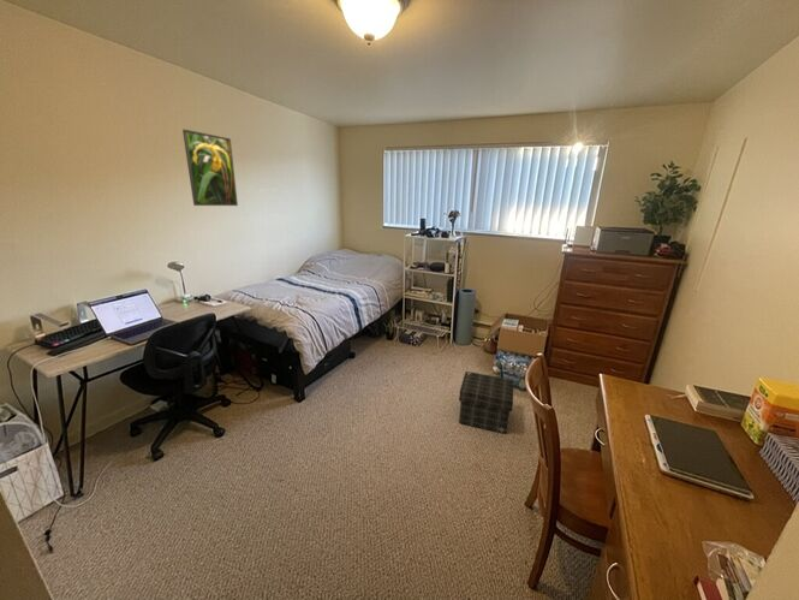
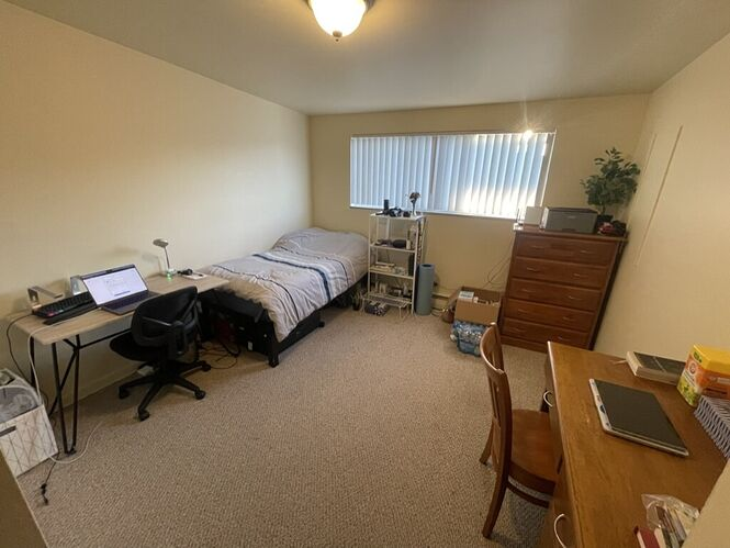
- storage box (485, 400)
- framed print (213, 171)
